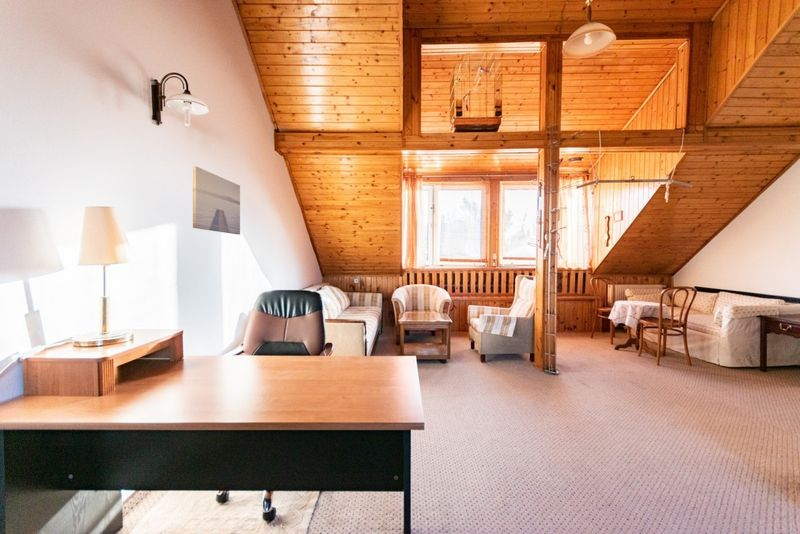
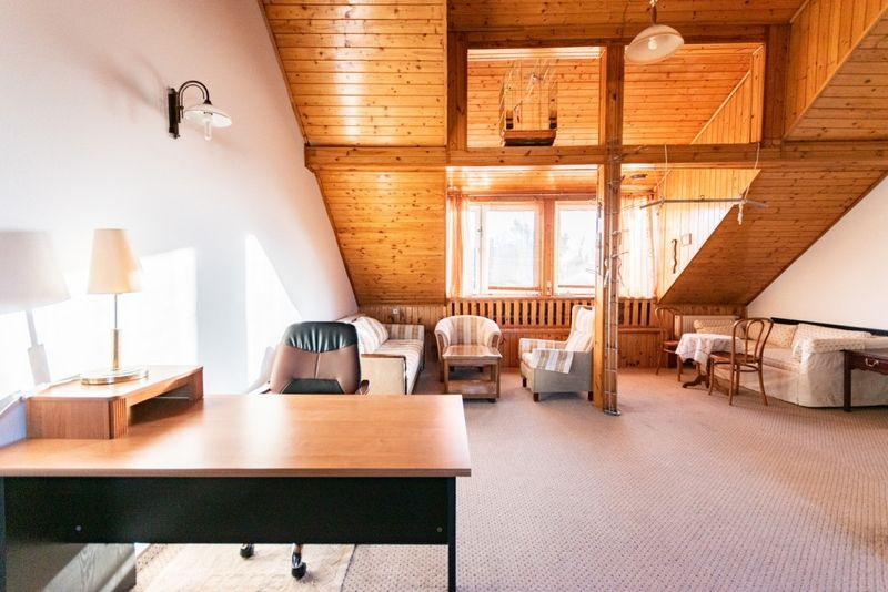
- wall art (219, 204)
